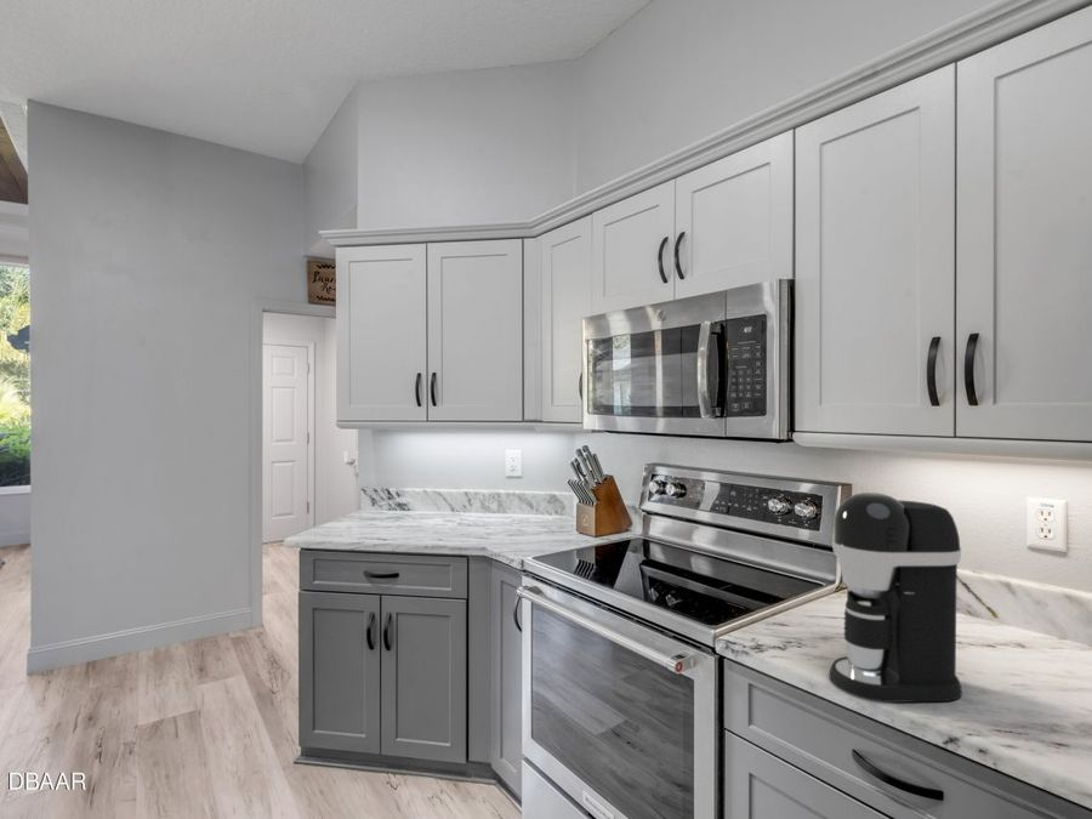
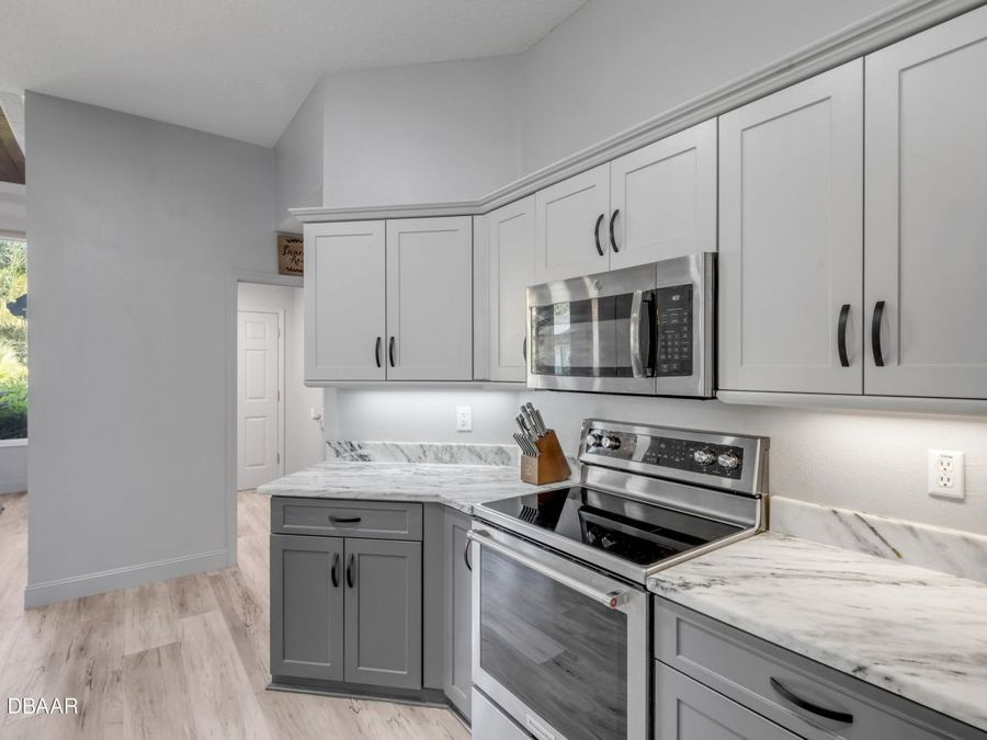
- coffee maker (894, 588)
